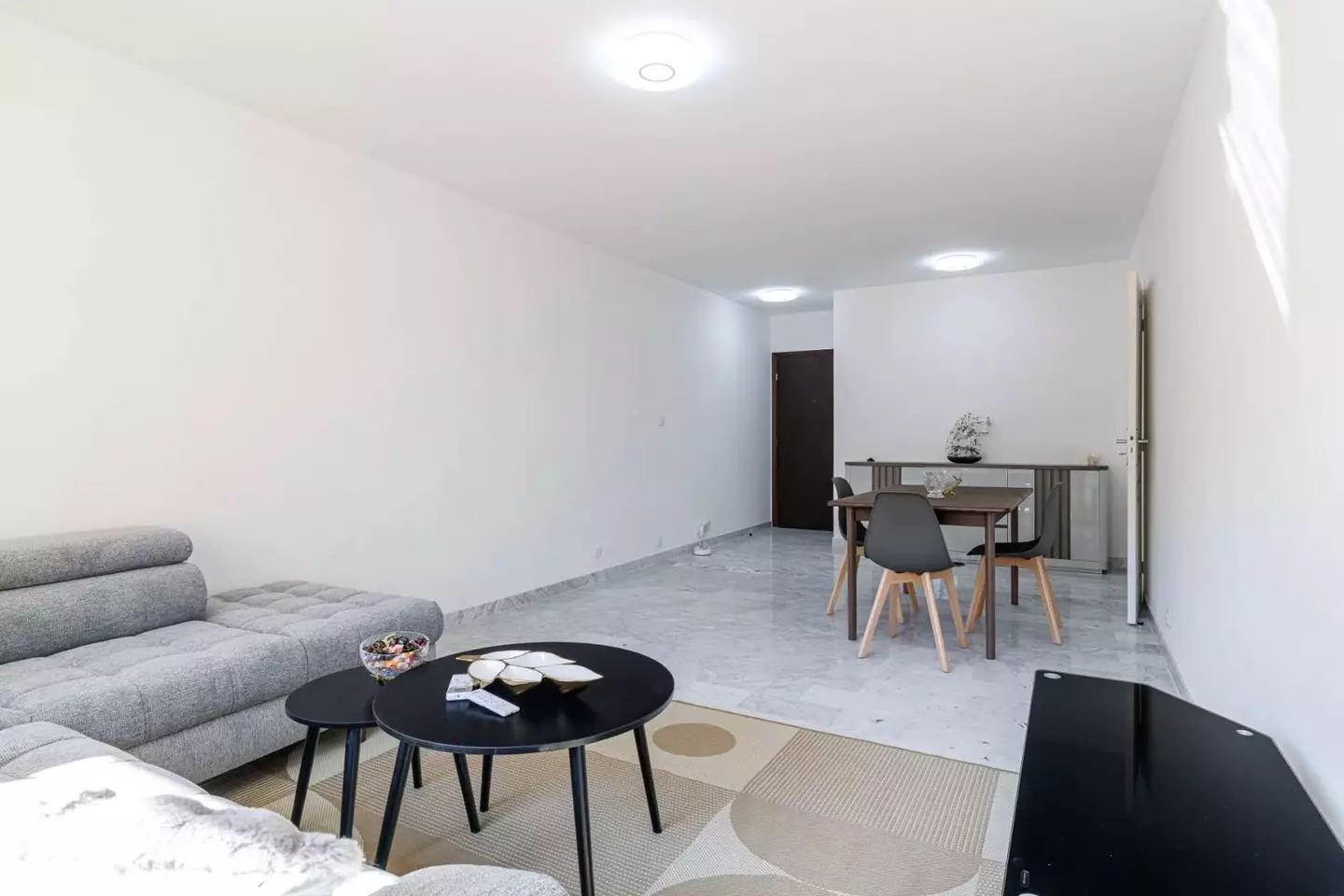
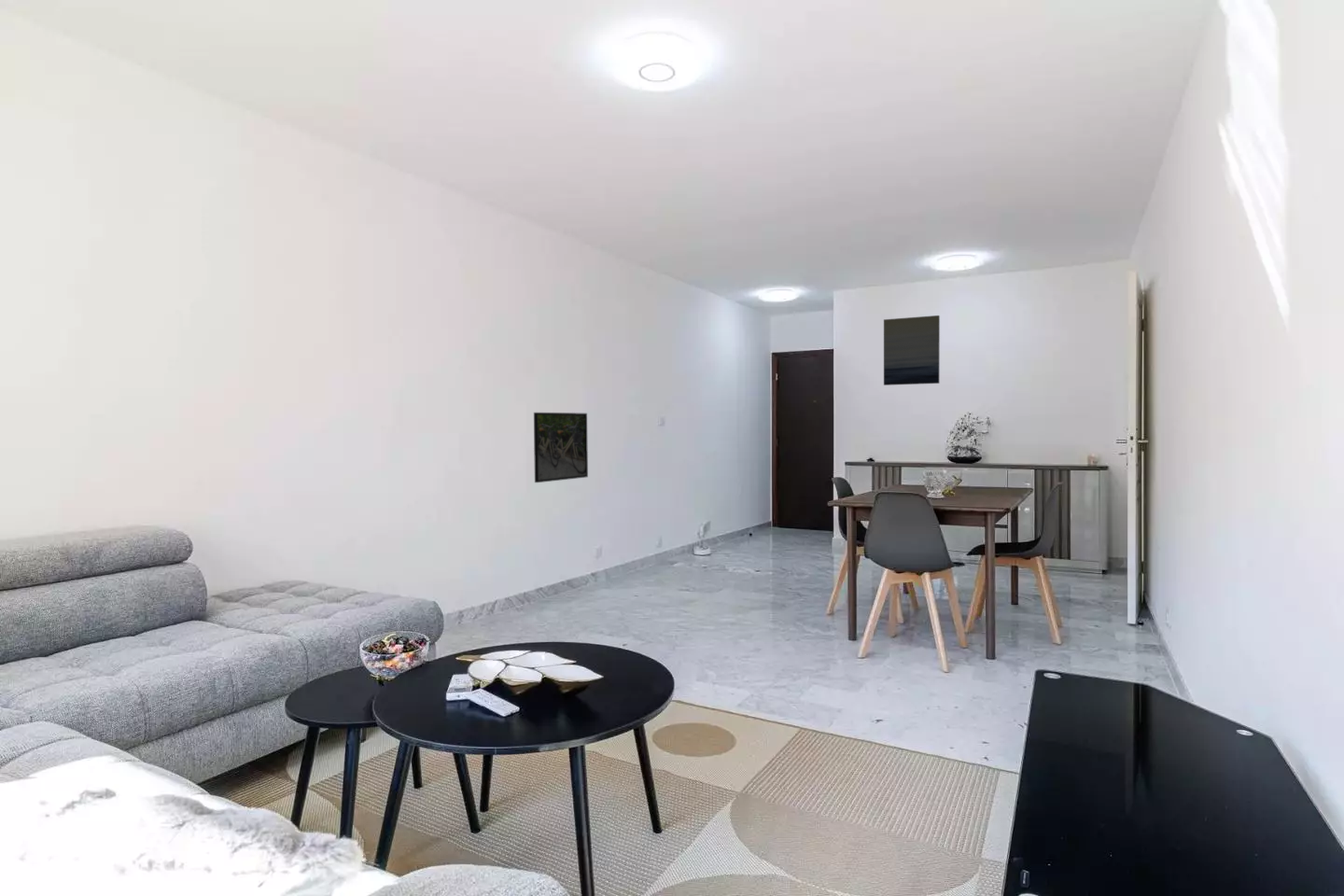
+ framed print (562, 446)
+ wall art (911, 351)
